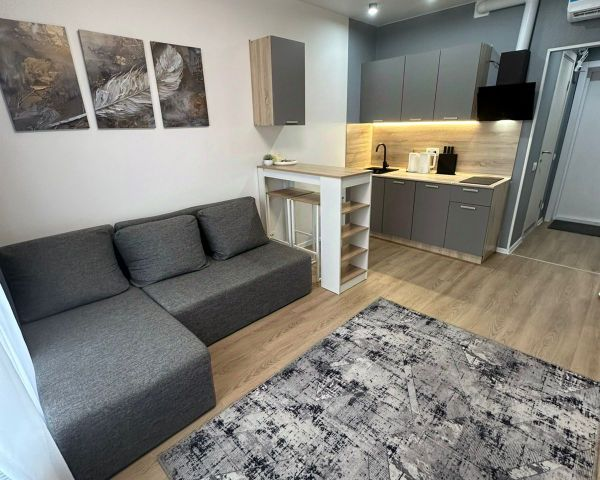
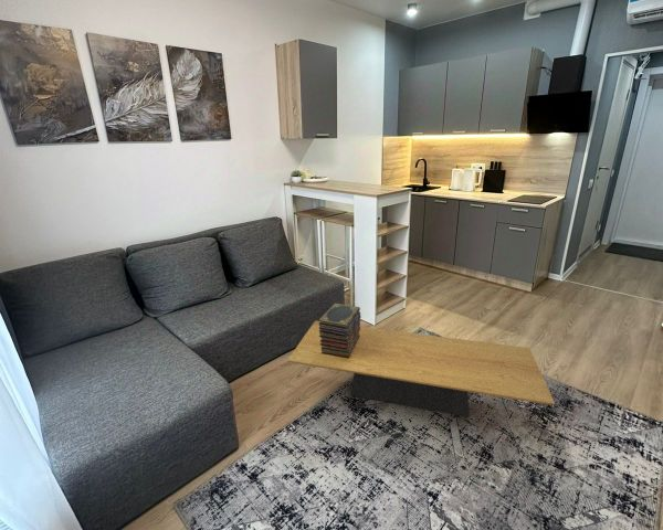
+ coffee table (409, 373)
+ book stack (340, 329)
